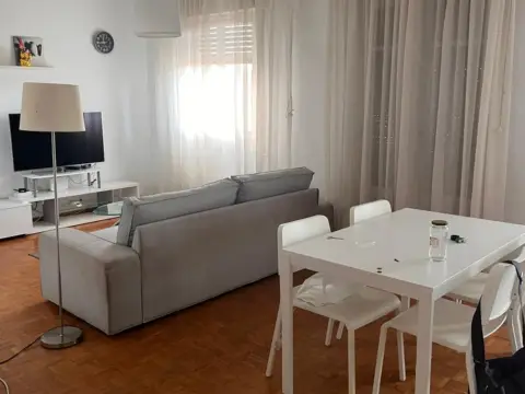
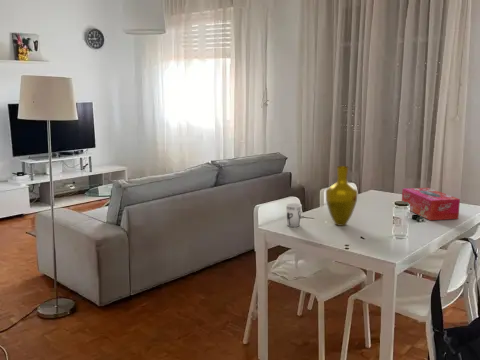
+ cup (293, 215)
+ tissue box (429, 203)
+ vase (341, 195)
